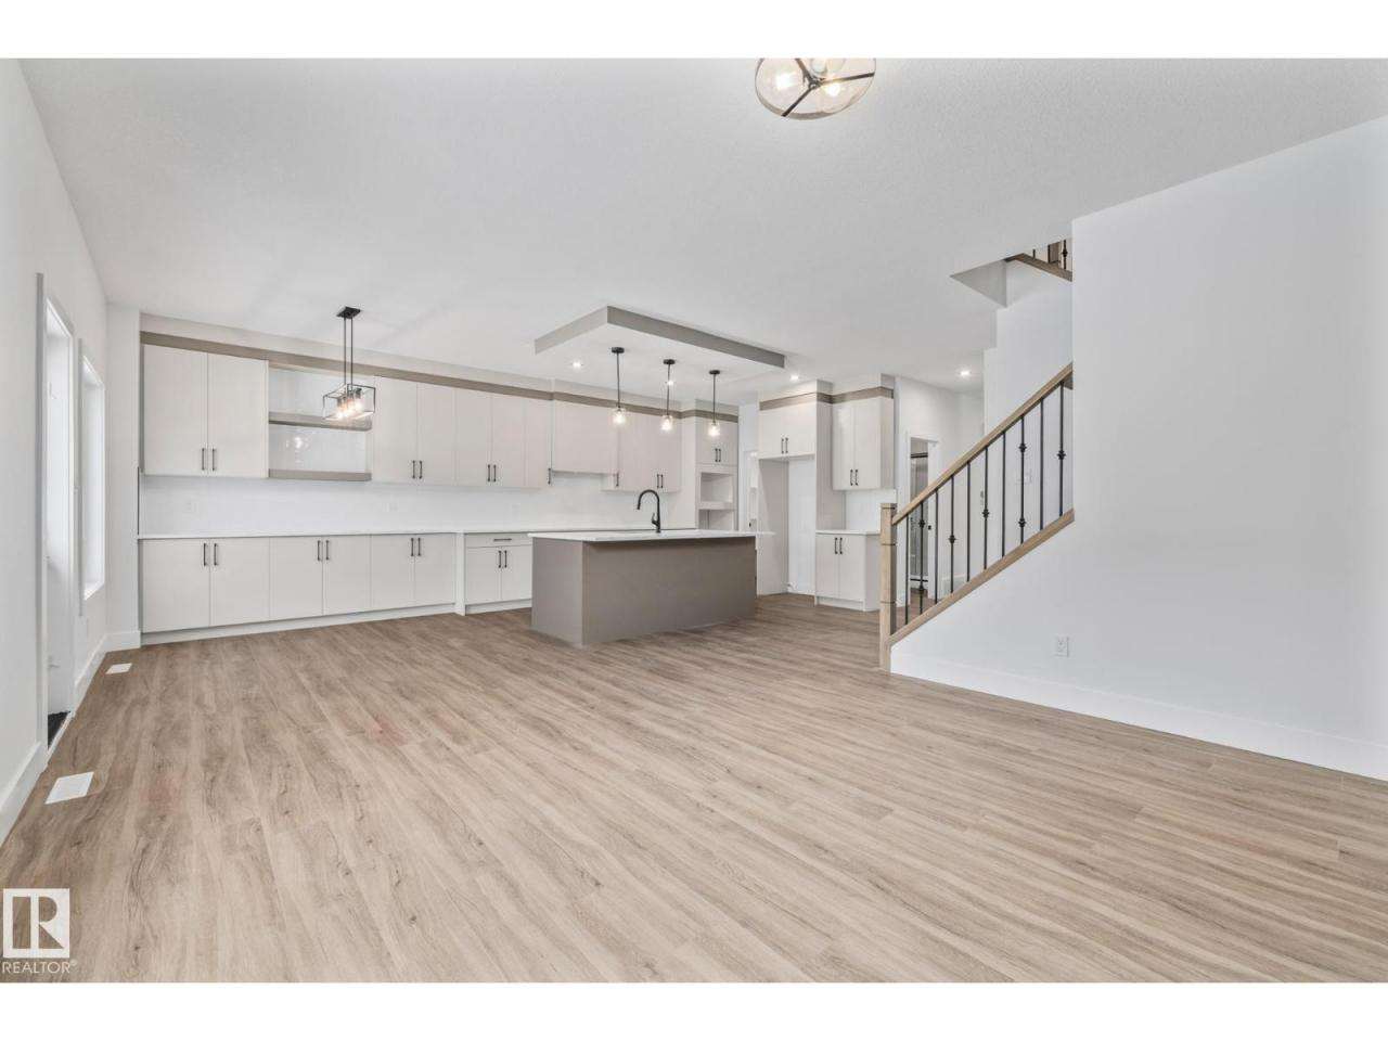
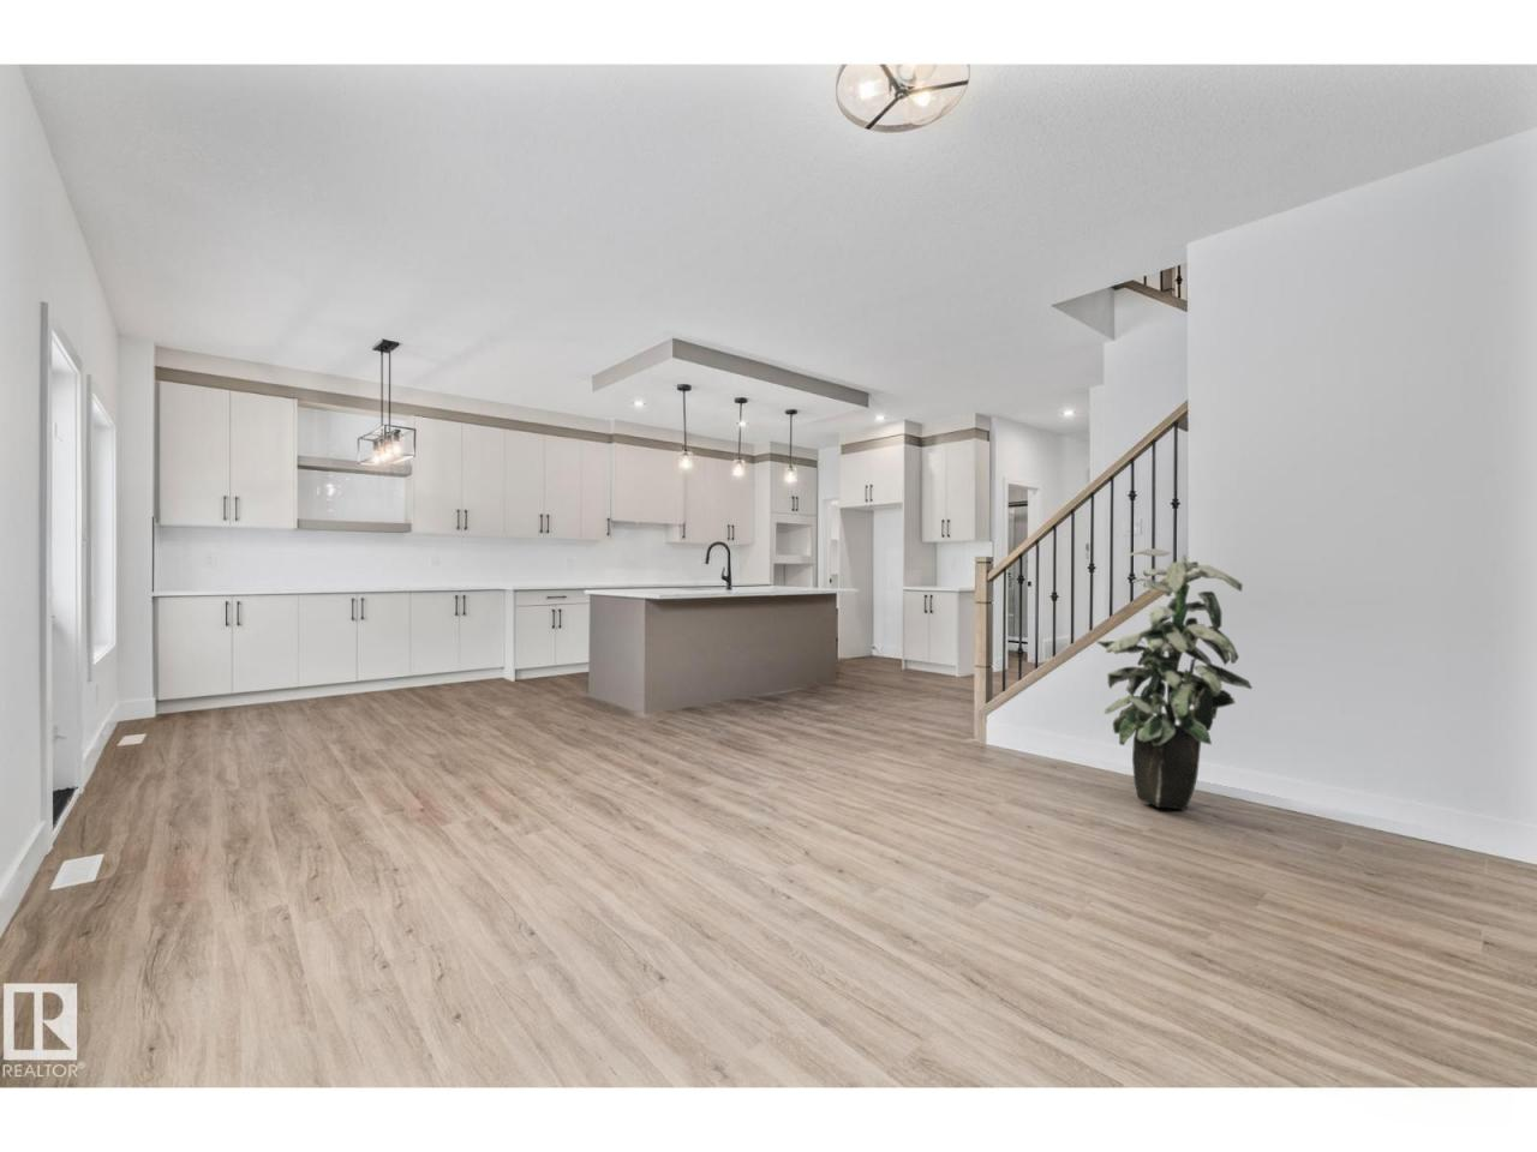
+ indoor plant (1164, 675)
